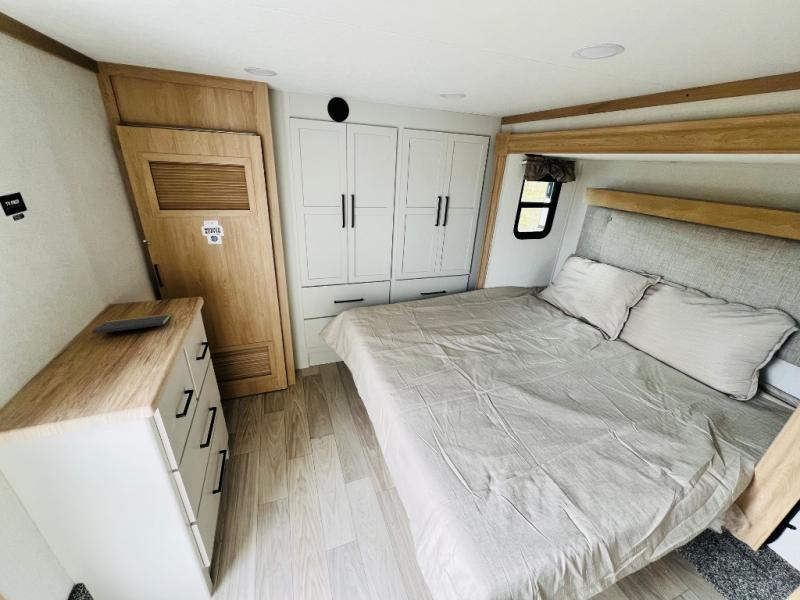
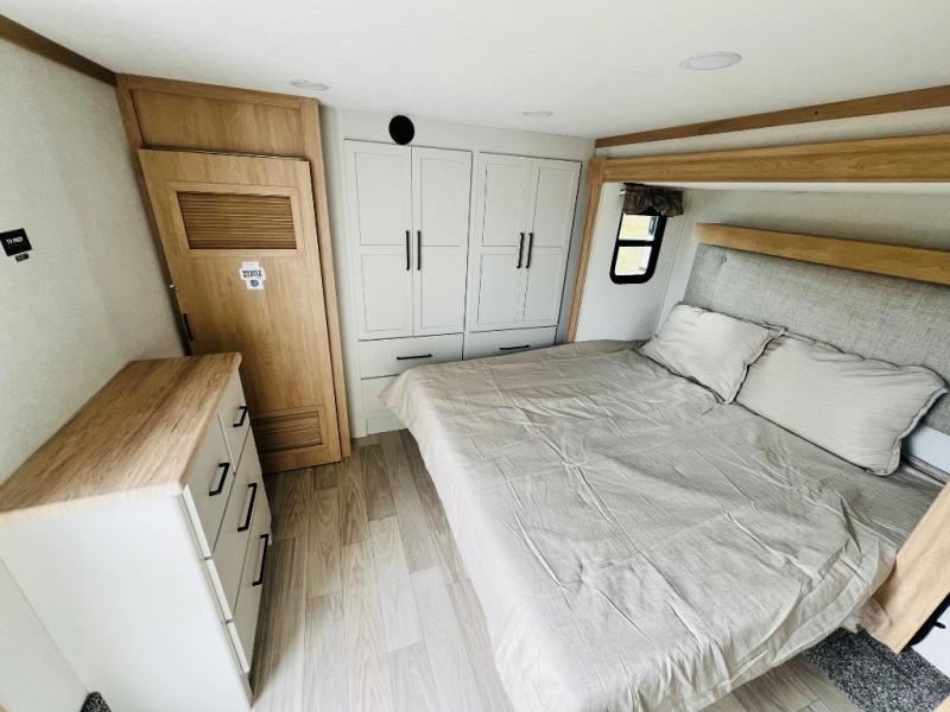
- notepad (135, 322)
